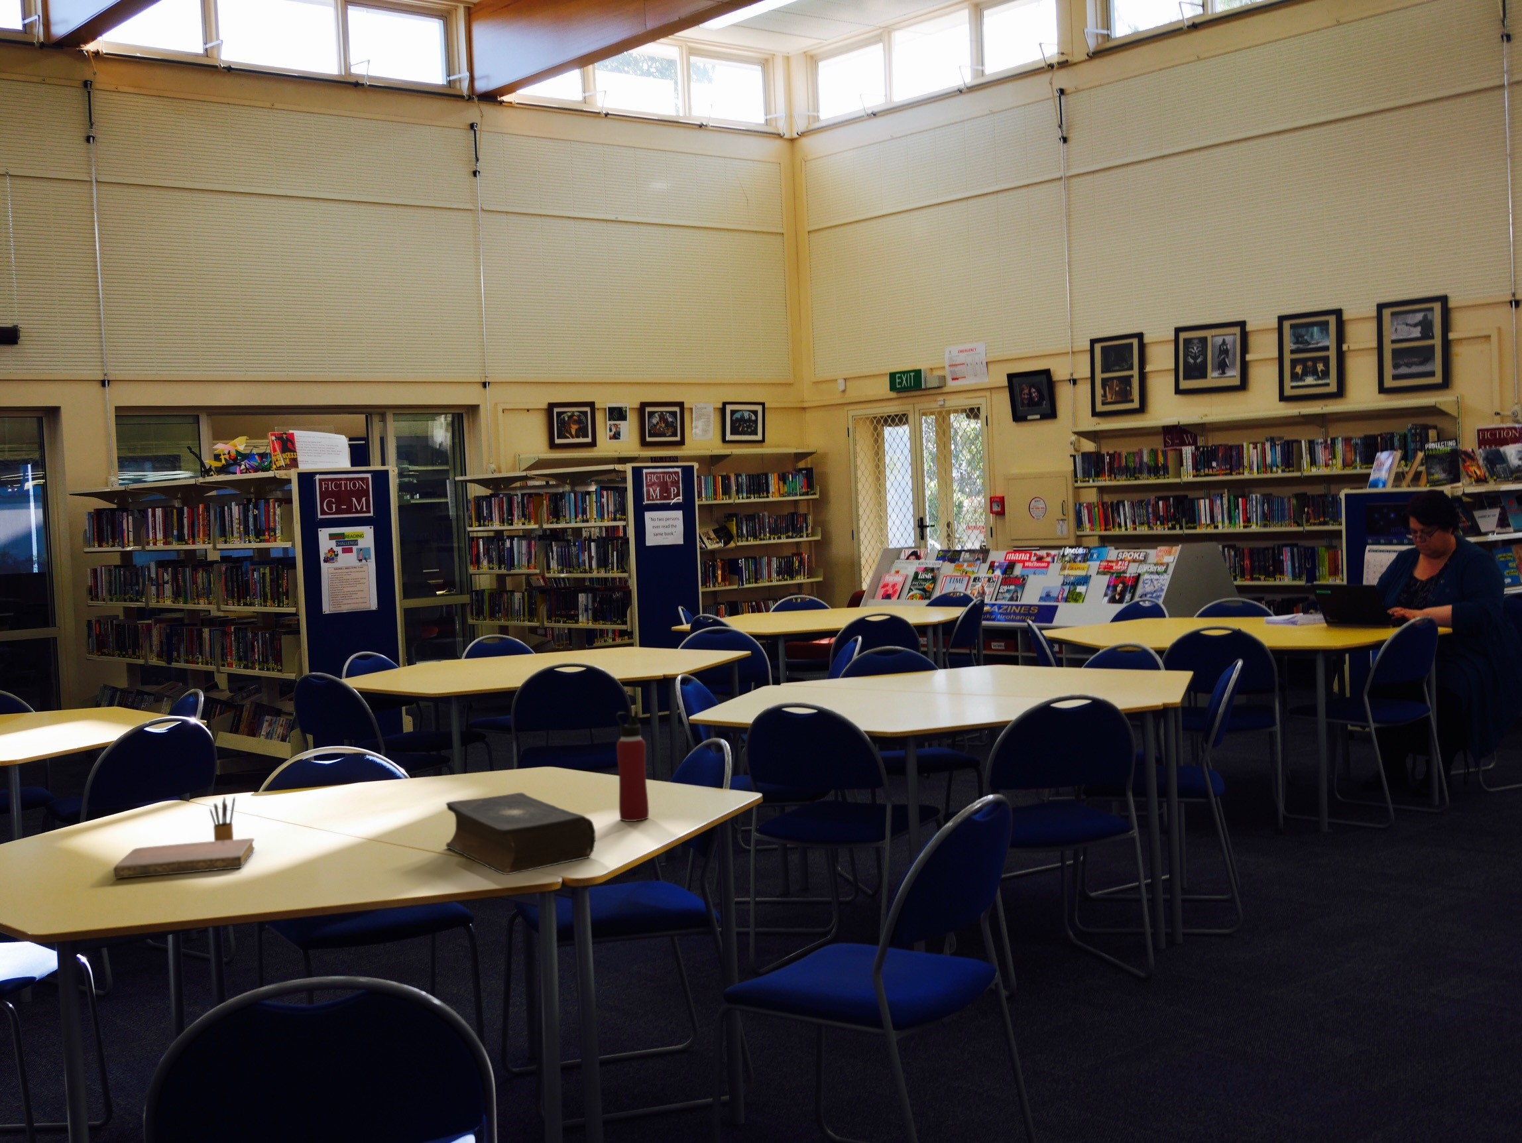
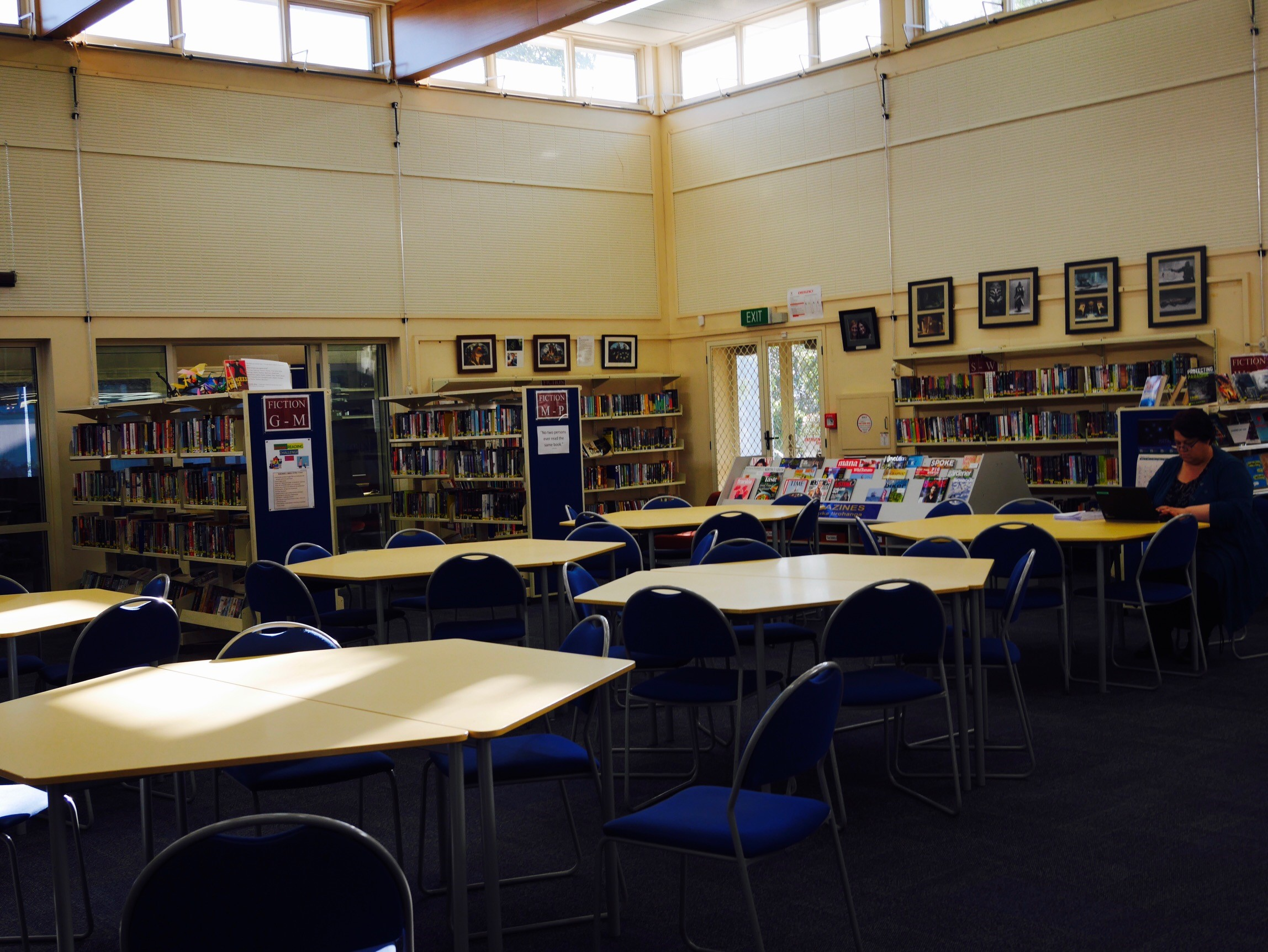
- water bottle (631, 765)
- book (517, 828)
- pencil box (223, 820)
- notebook (186, 857)
